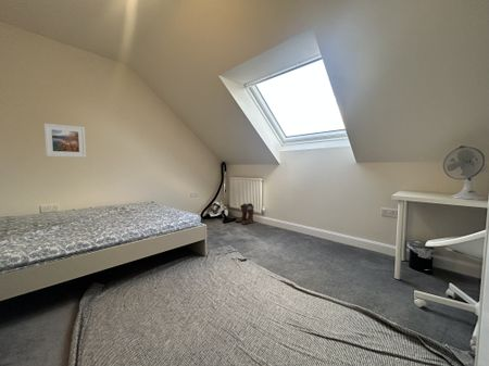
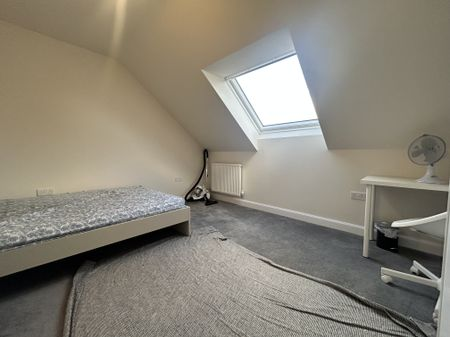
- boots (246, 213)
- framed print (65, 141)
